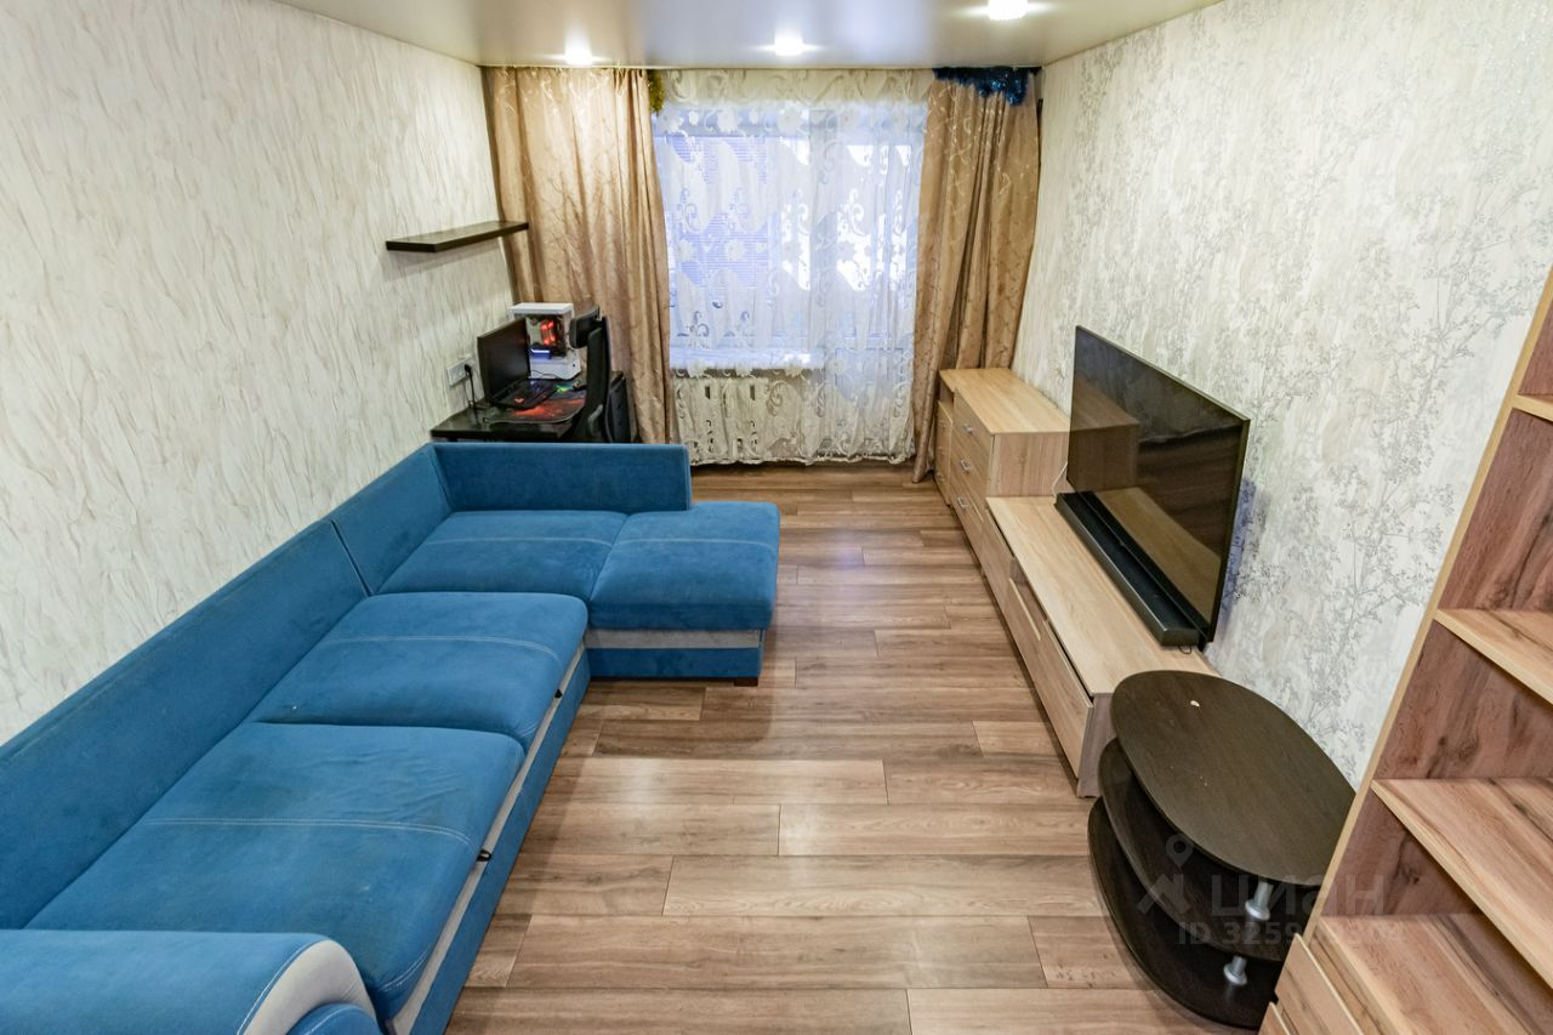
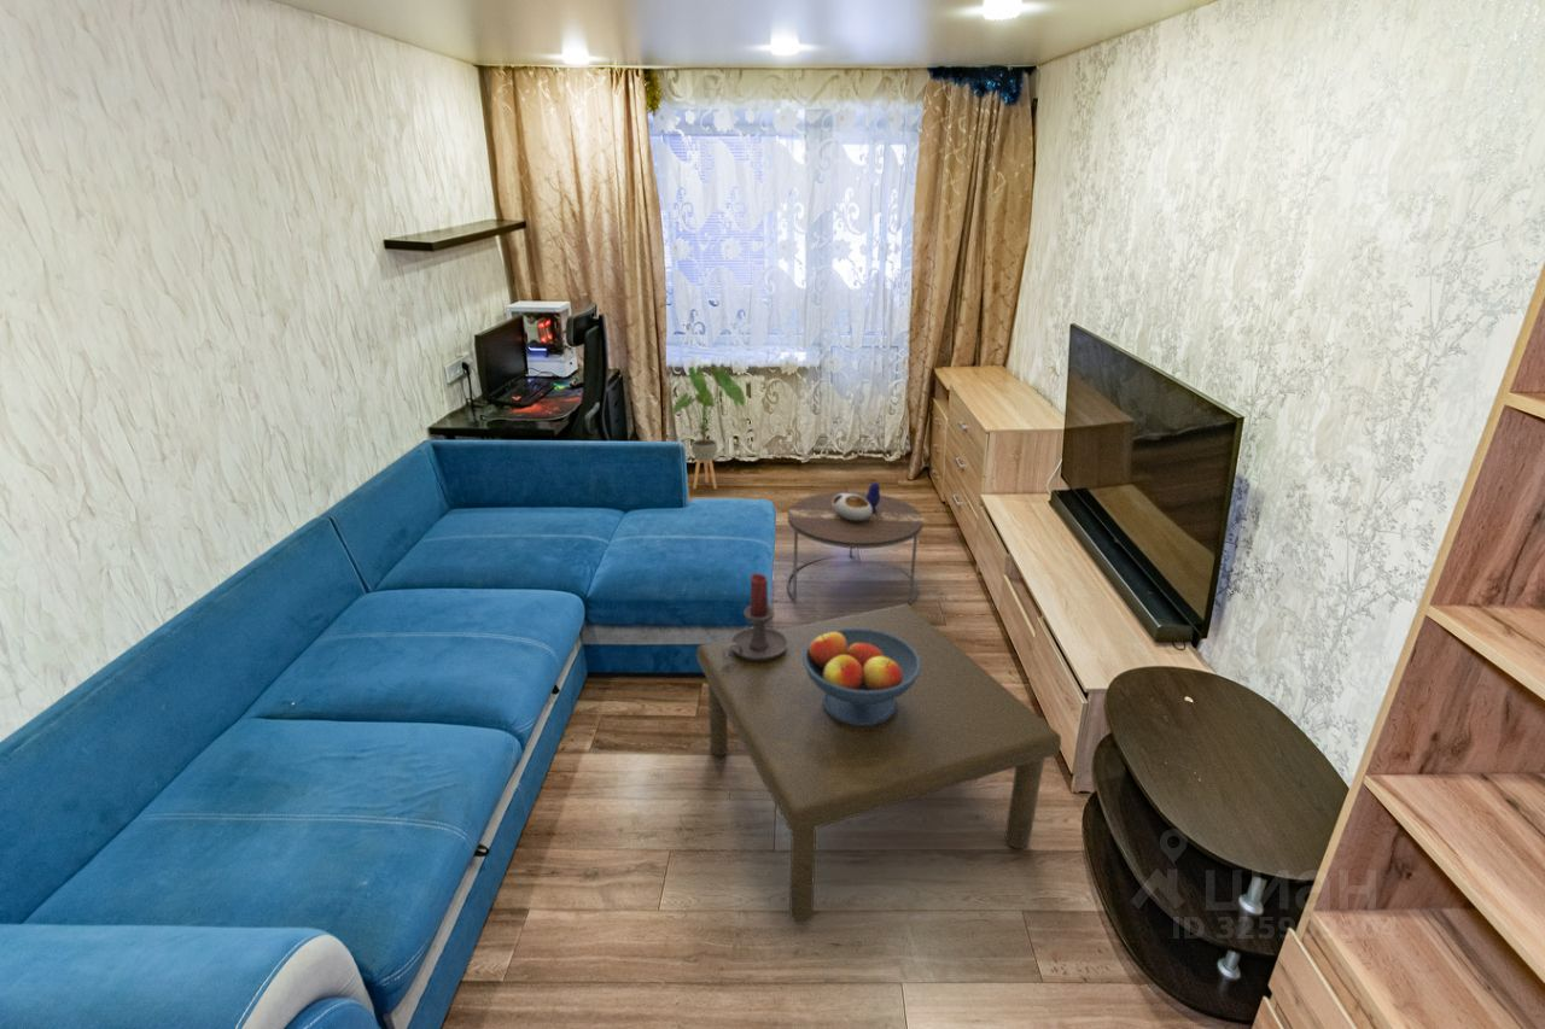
+ candle holder (752, 614)
+ fruit bowl (861, 672)
+ coffee table (859, 741)
+ house plant (709, 426)
+ side table (853, 537)
